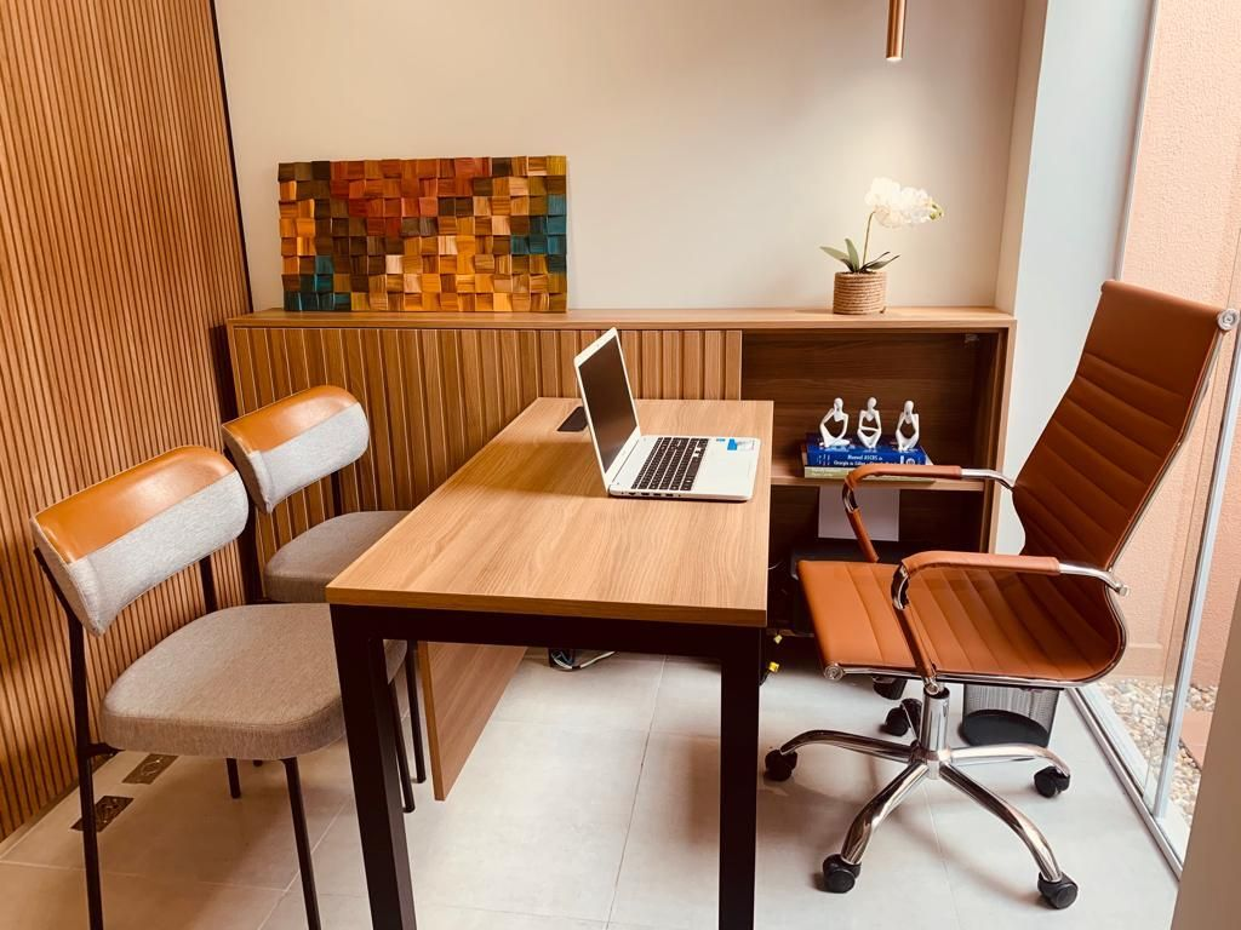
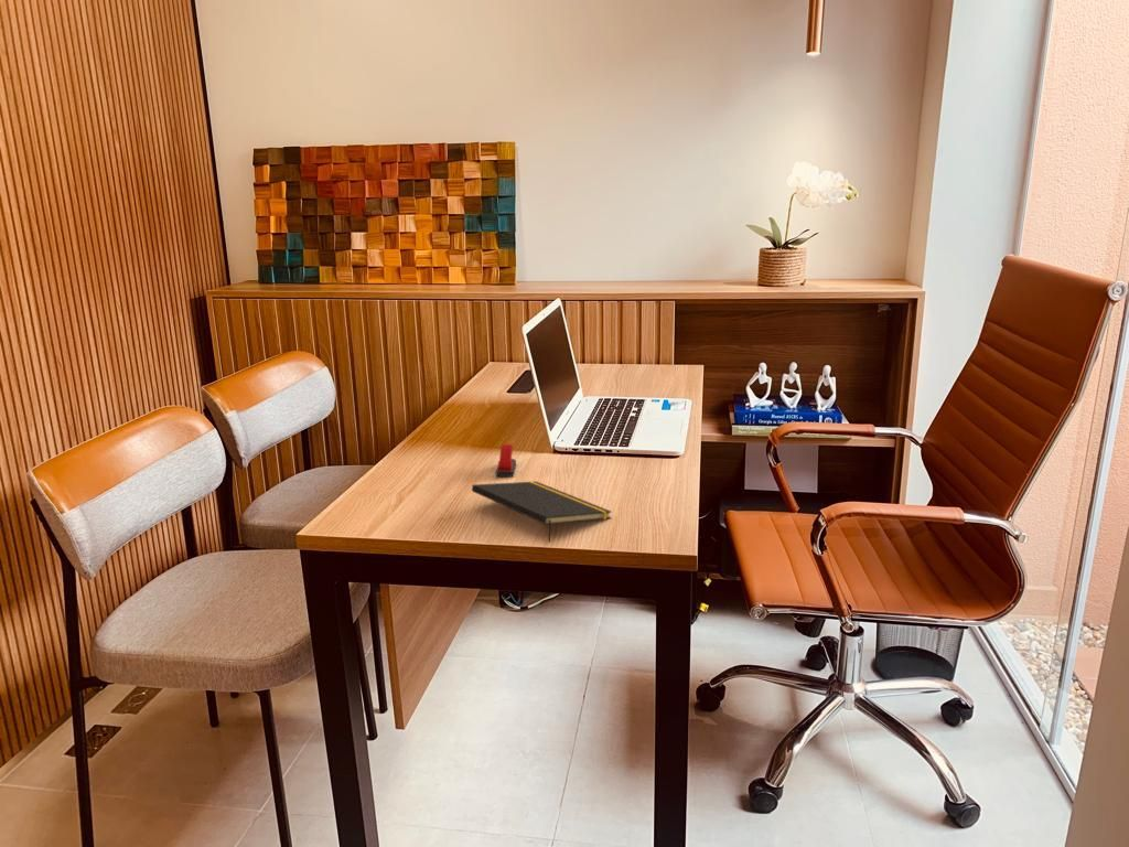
+ notepad (540, 501)
+ stapler (506, 459)
